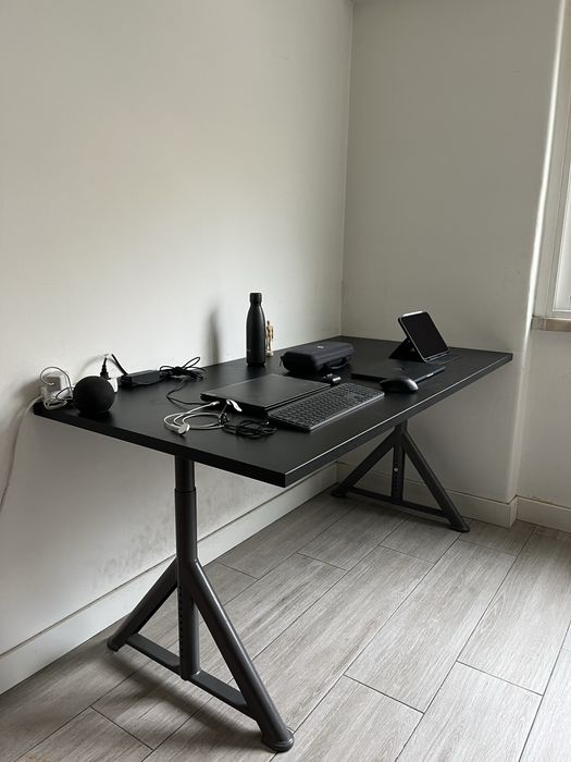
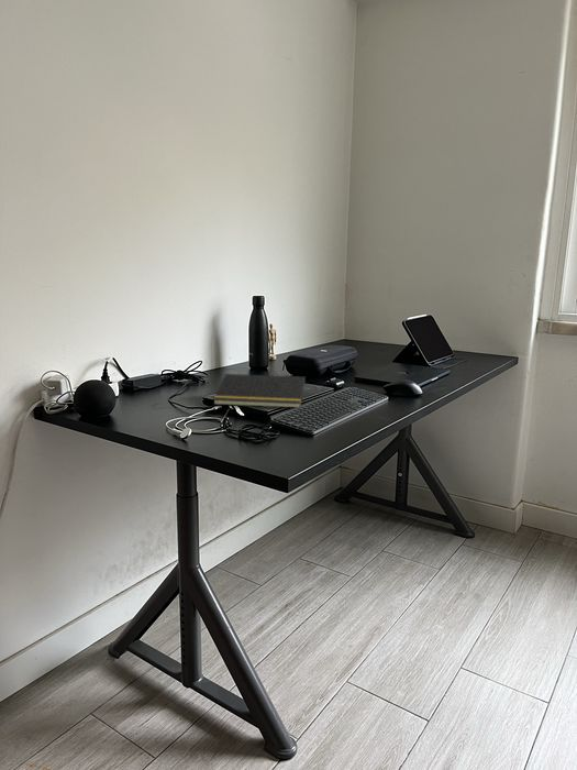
+ notepad (260, 389)
